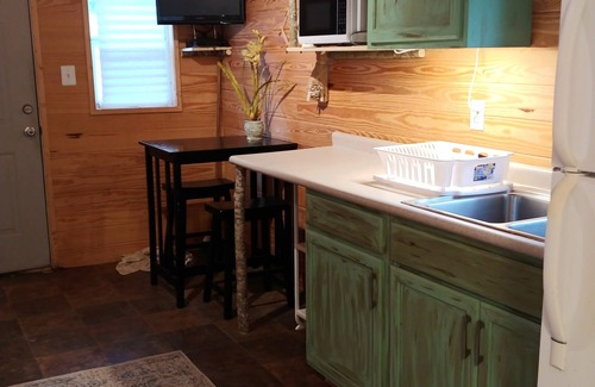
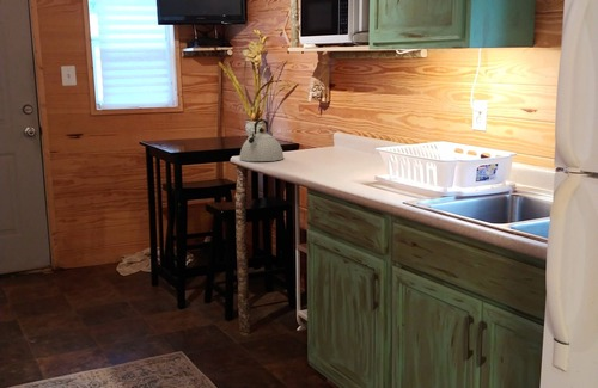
+ kettle (261, 138)
